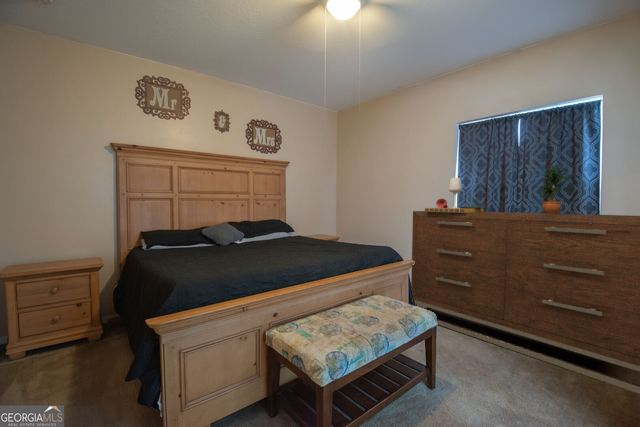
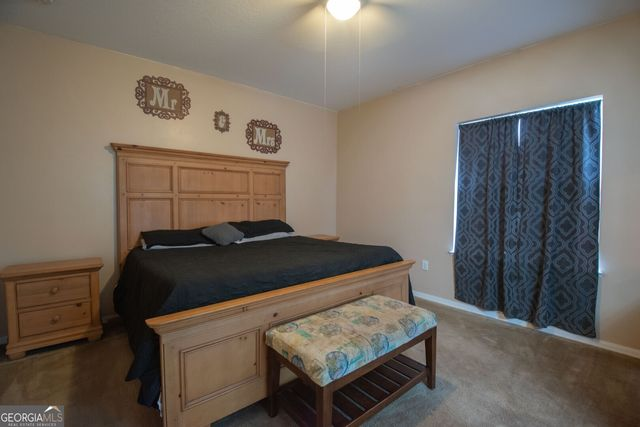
- potted plant (554, 188)
- dresser (516, 275)
- cocktail glass (457, 192)
